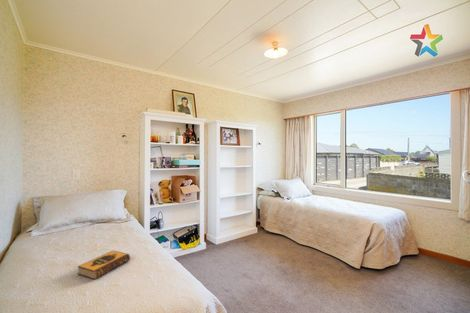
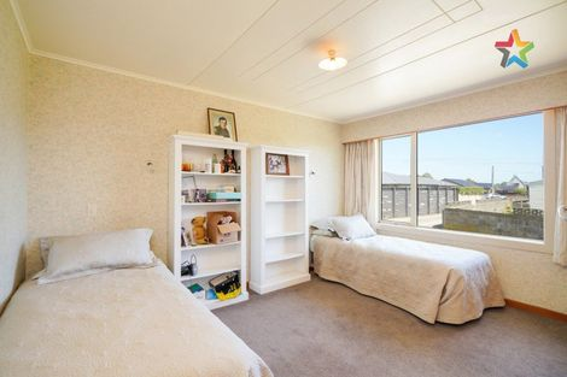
- hardback book (105, 263)
